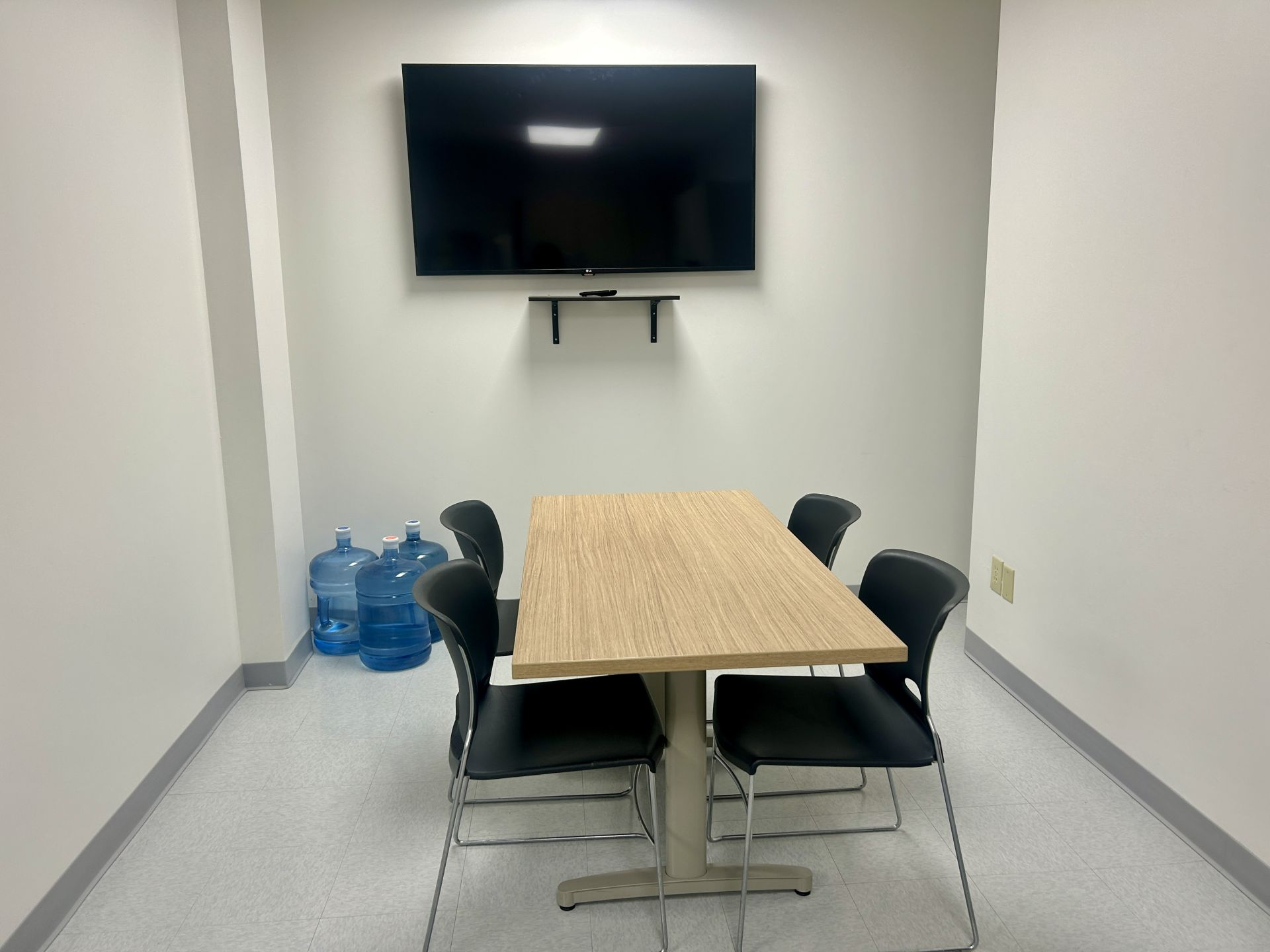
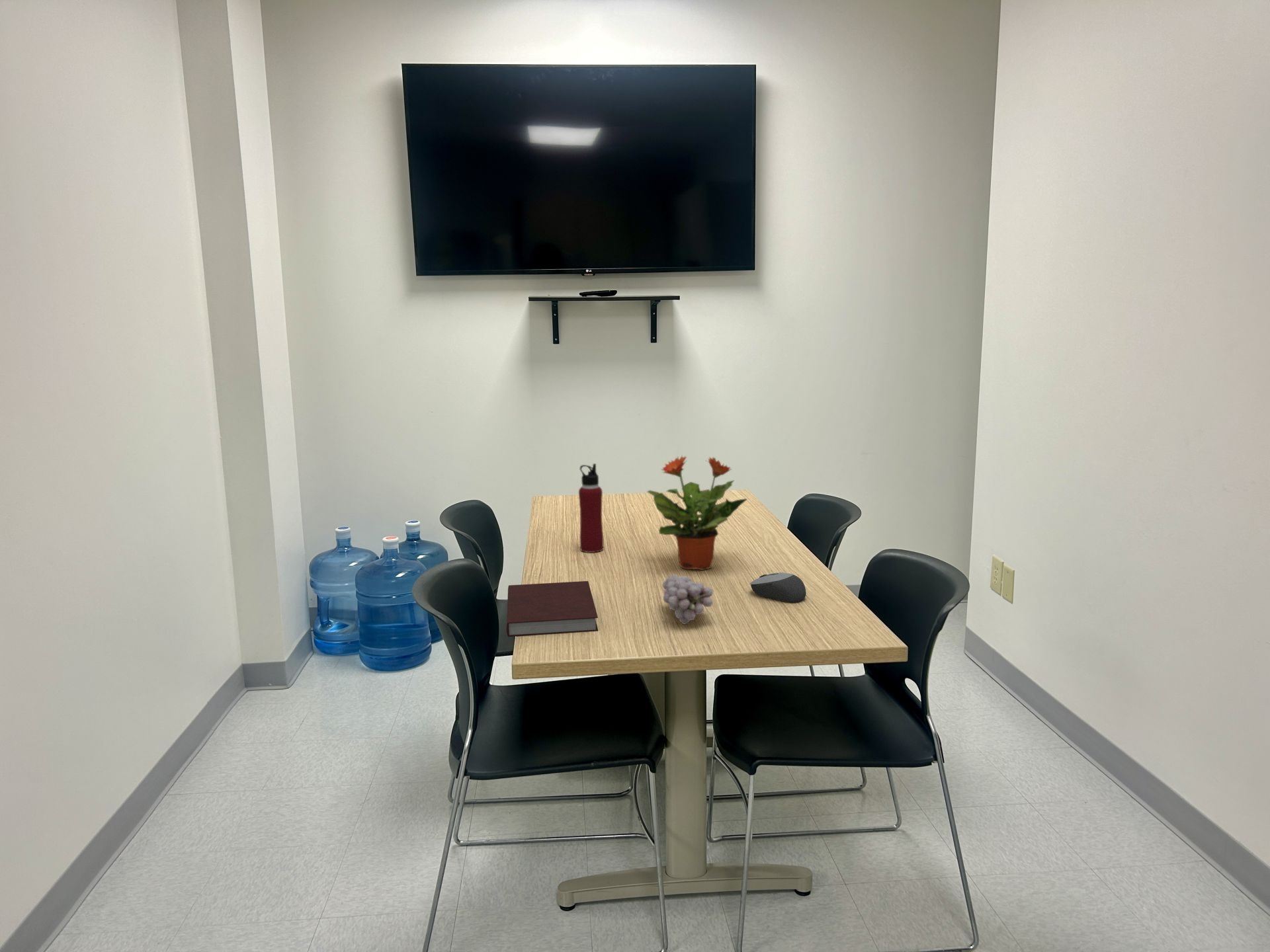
+ water bottle (590, 507)
+ mouse (777, 584)
+ notebook (550, 607)
+ potted plant (697, 511)
+ fruit (684, 594)
